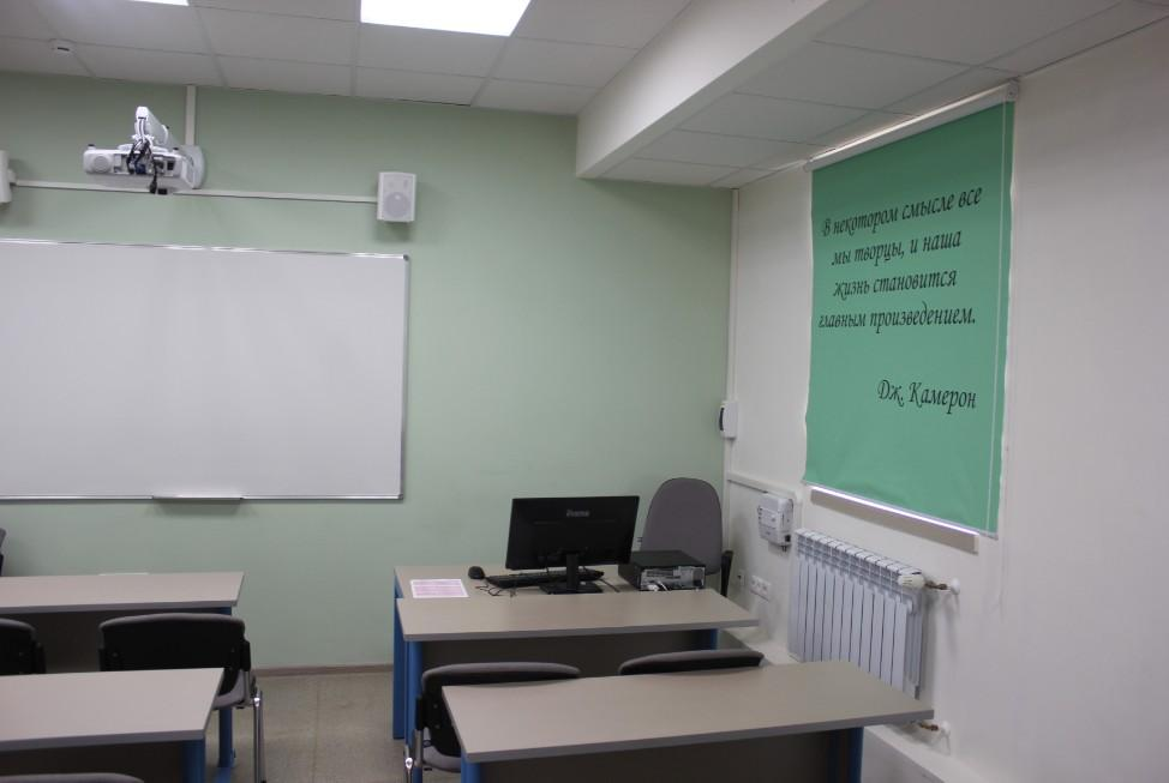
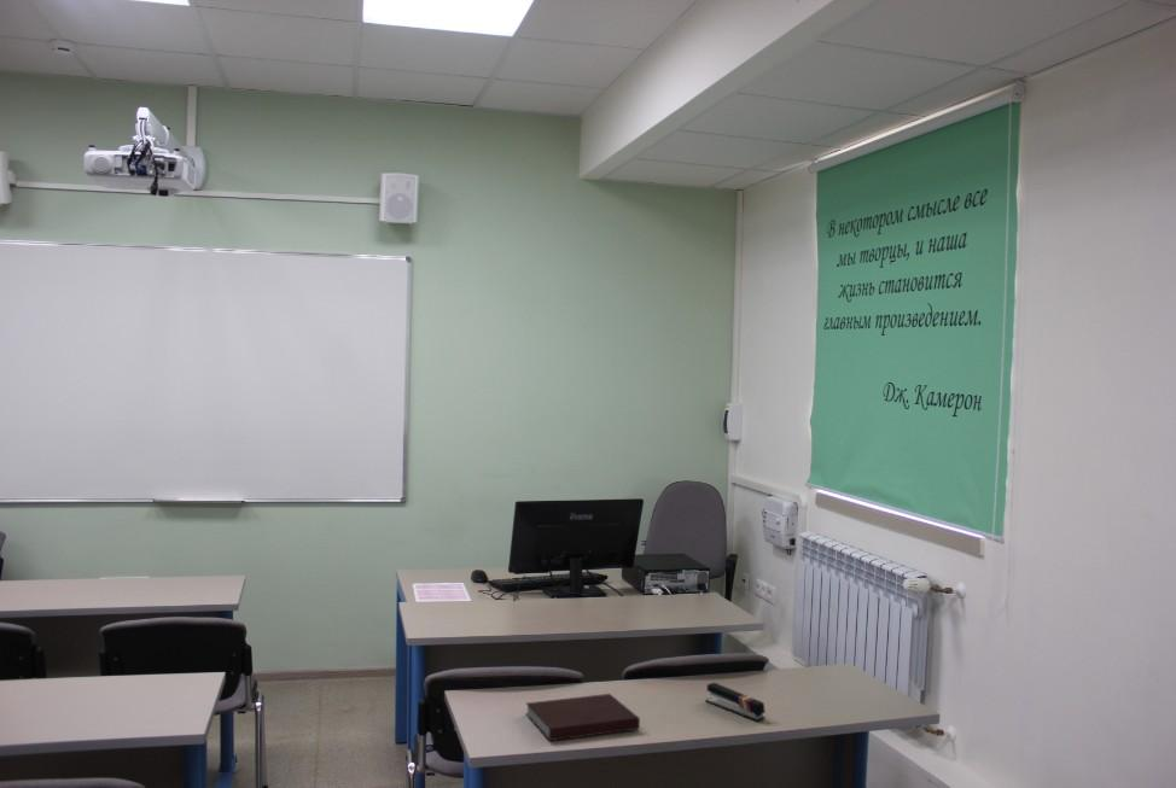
+ notebook (581, 716)
+ stapler (734, 700)
